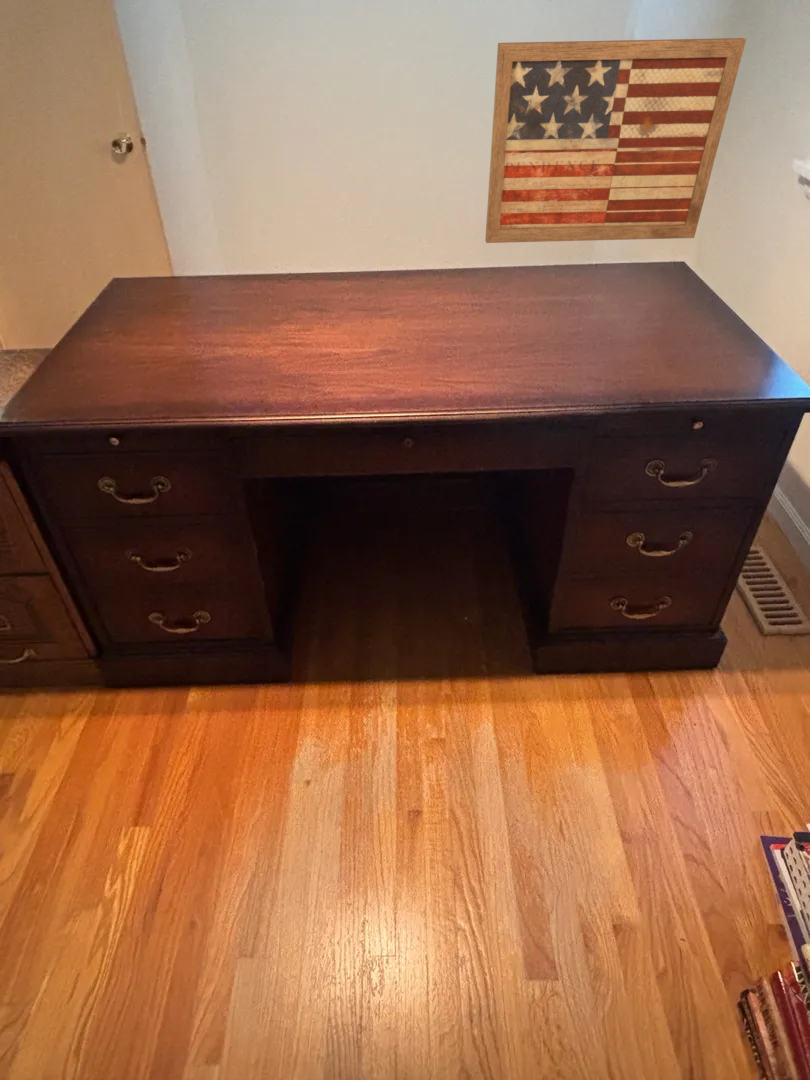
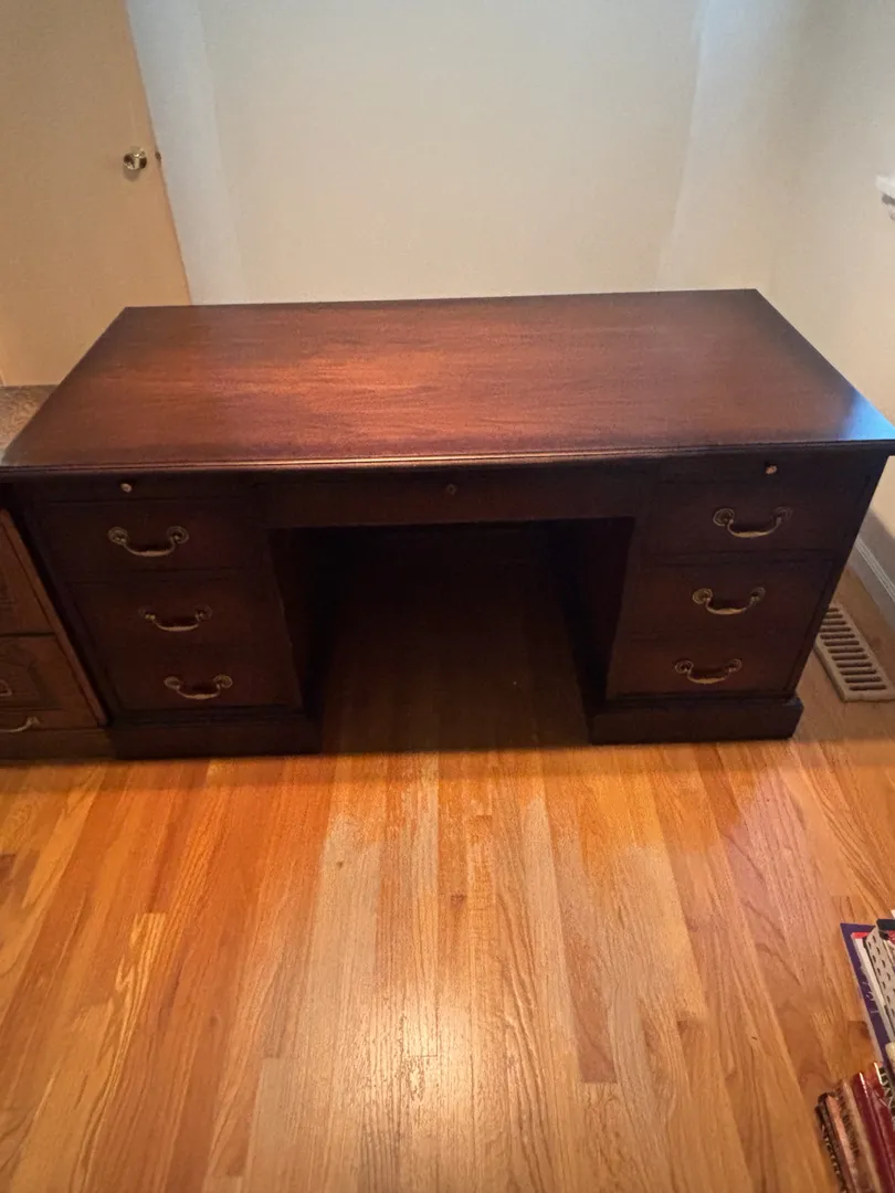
- wall art (604, 148)
